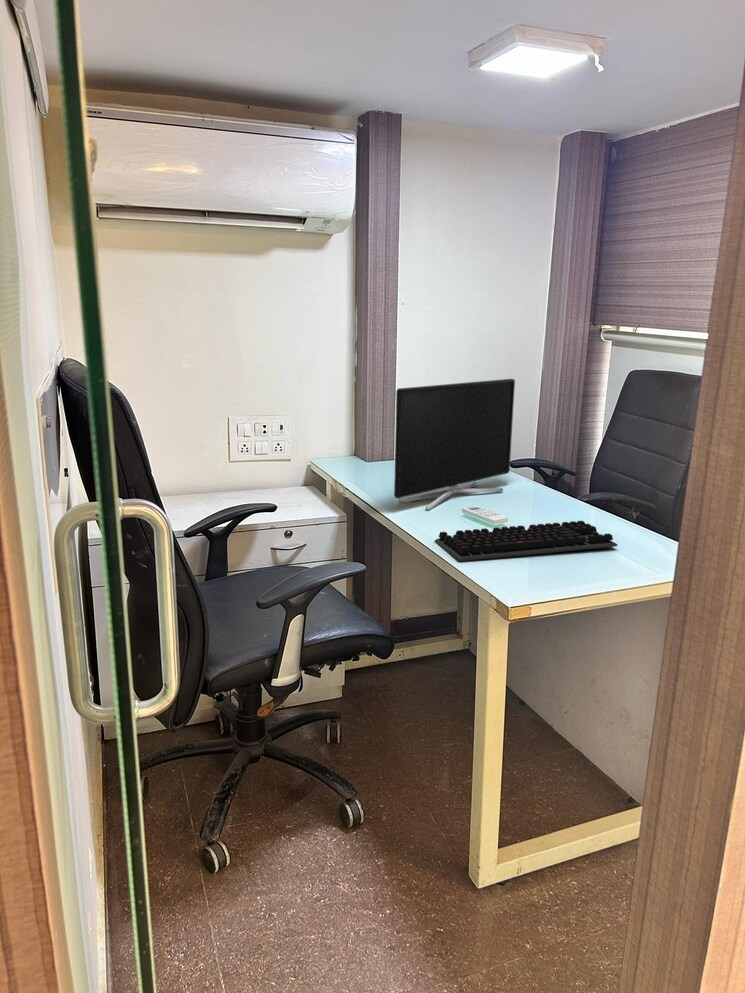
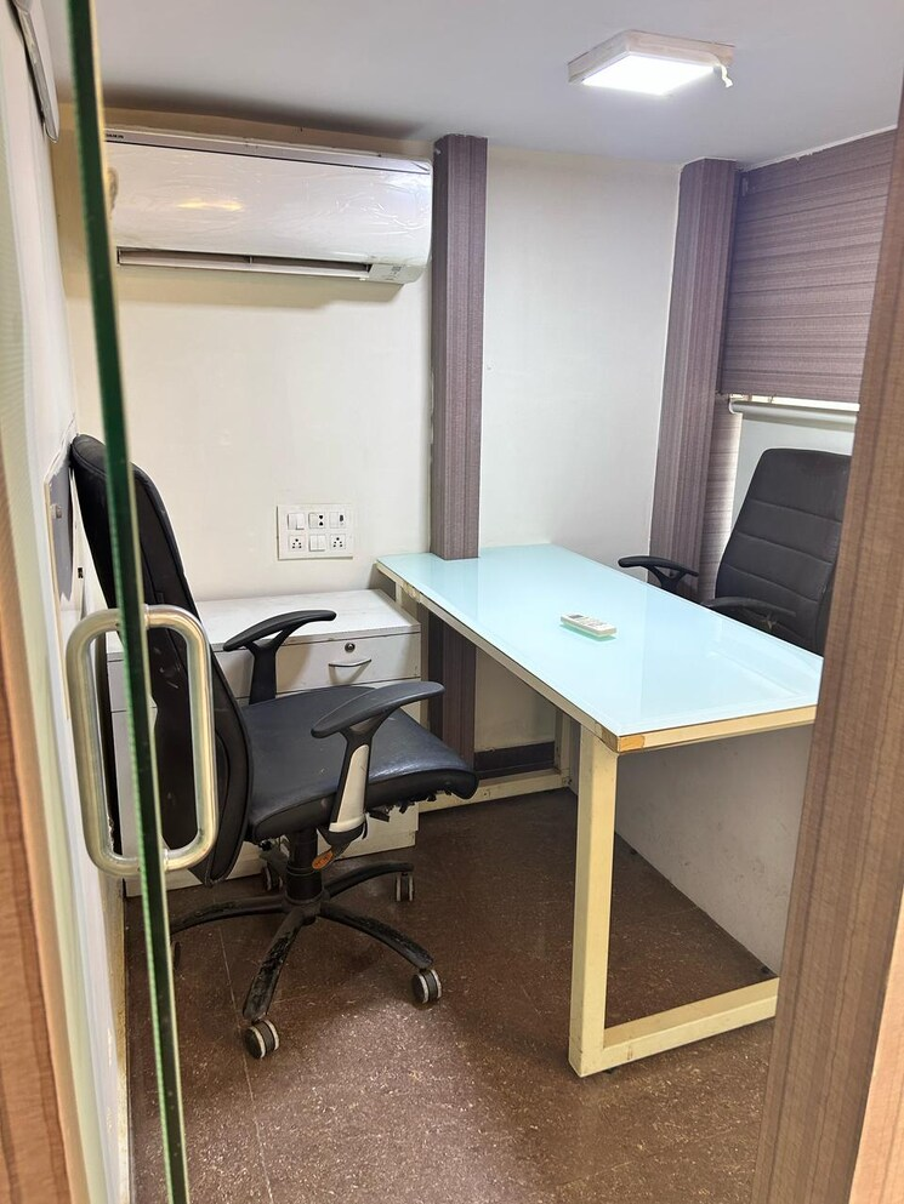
- computer keyboard (525, 539)
- monitor (454, 440)
